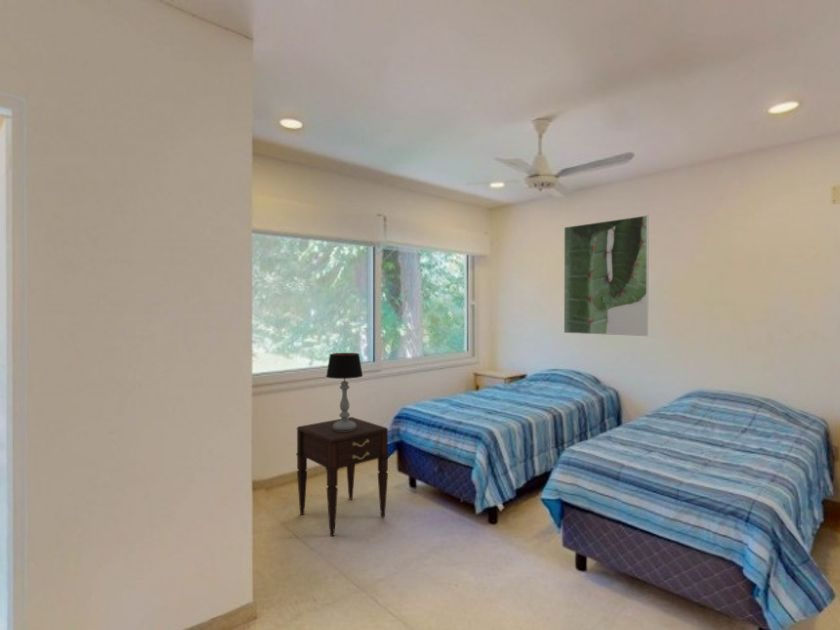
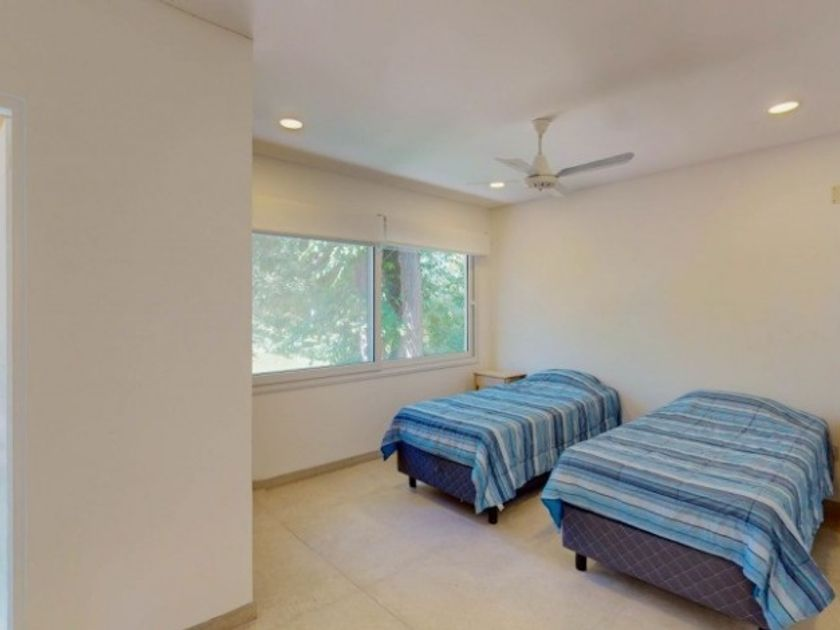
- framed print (603, 278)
- table lamp (344, 391)
- nightstand (342, 467)
